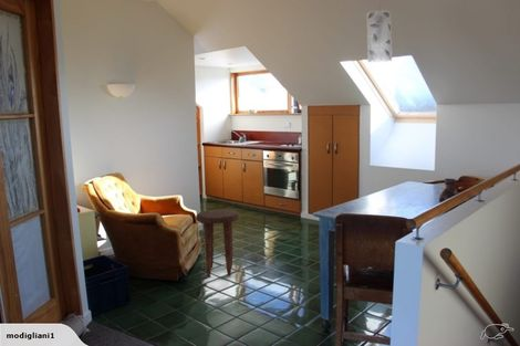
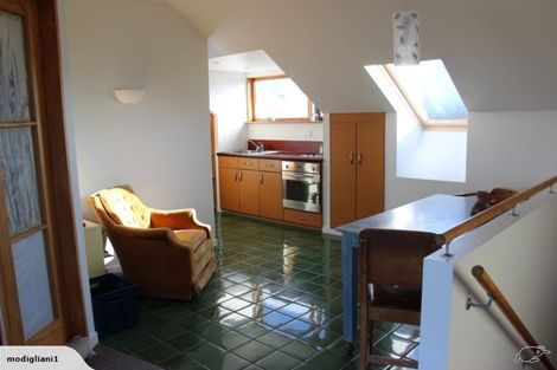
- side table (212, 242)
